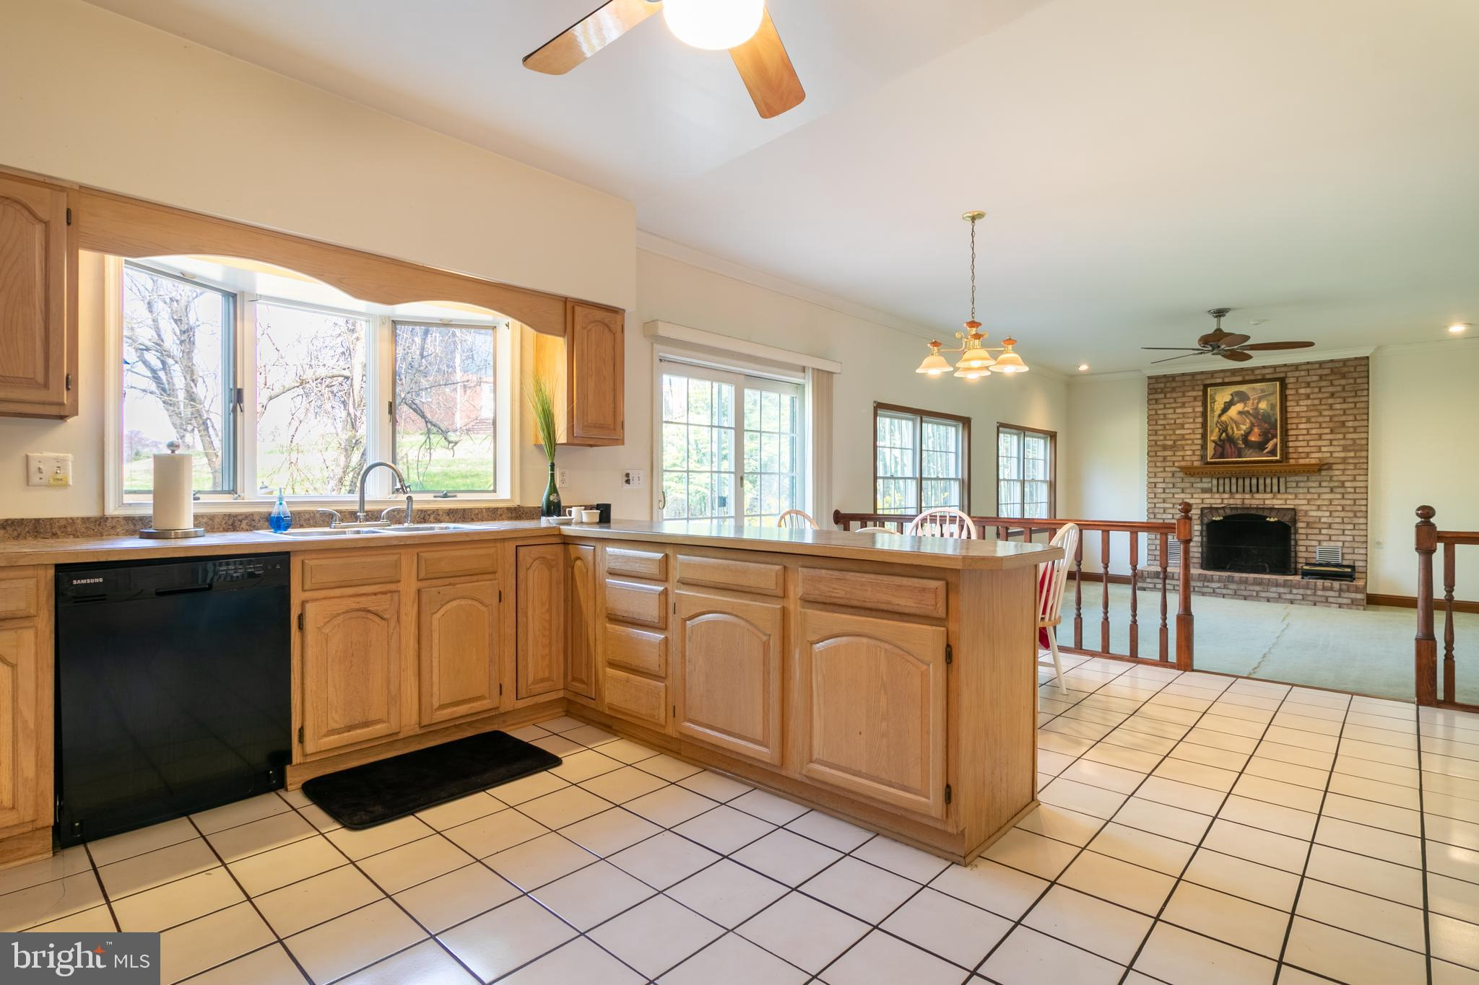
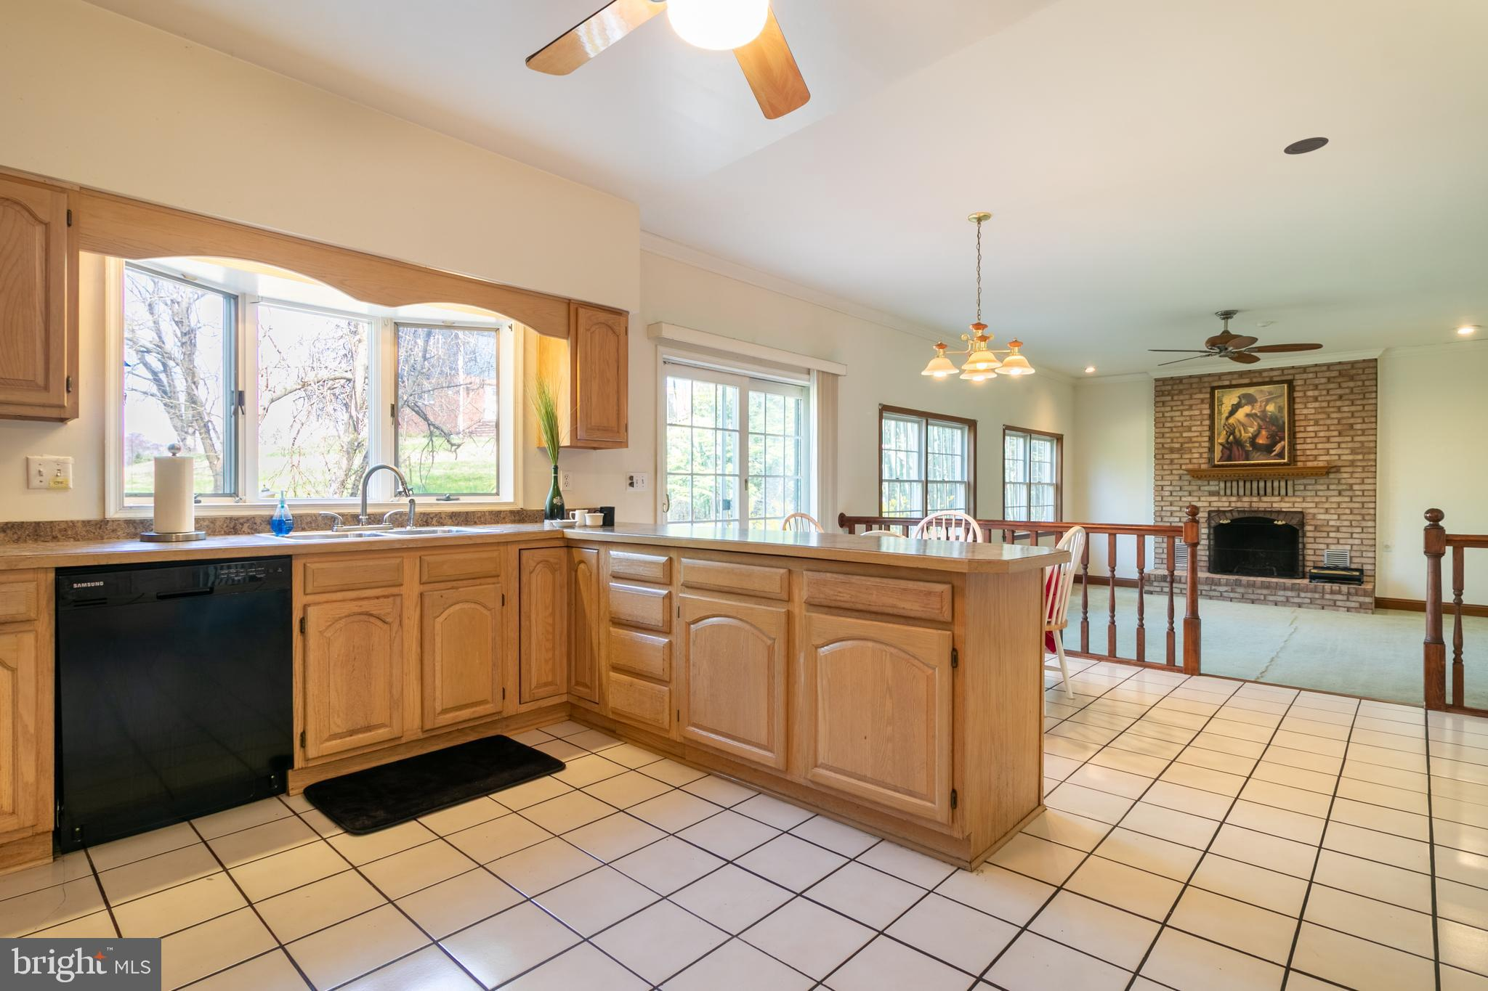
+ recessed light (1305, 144)
